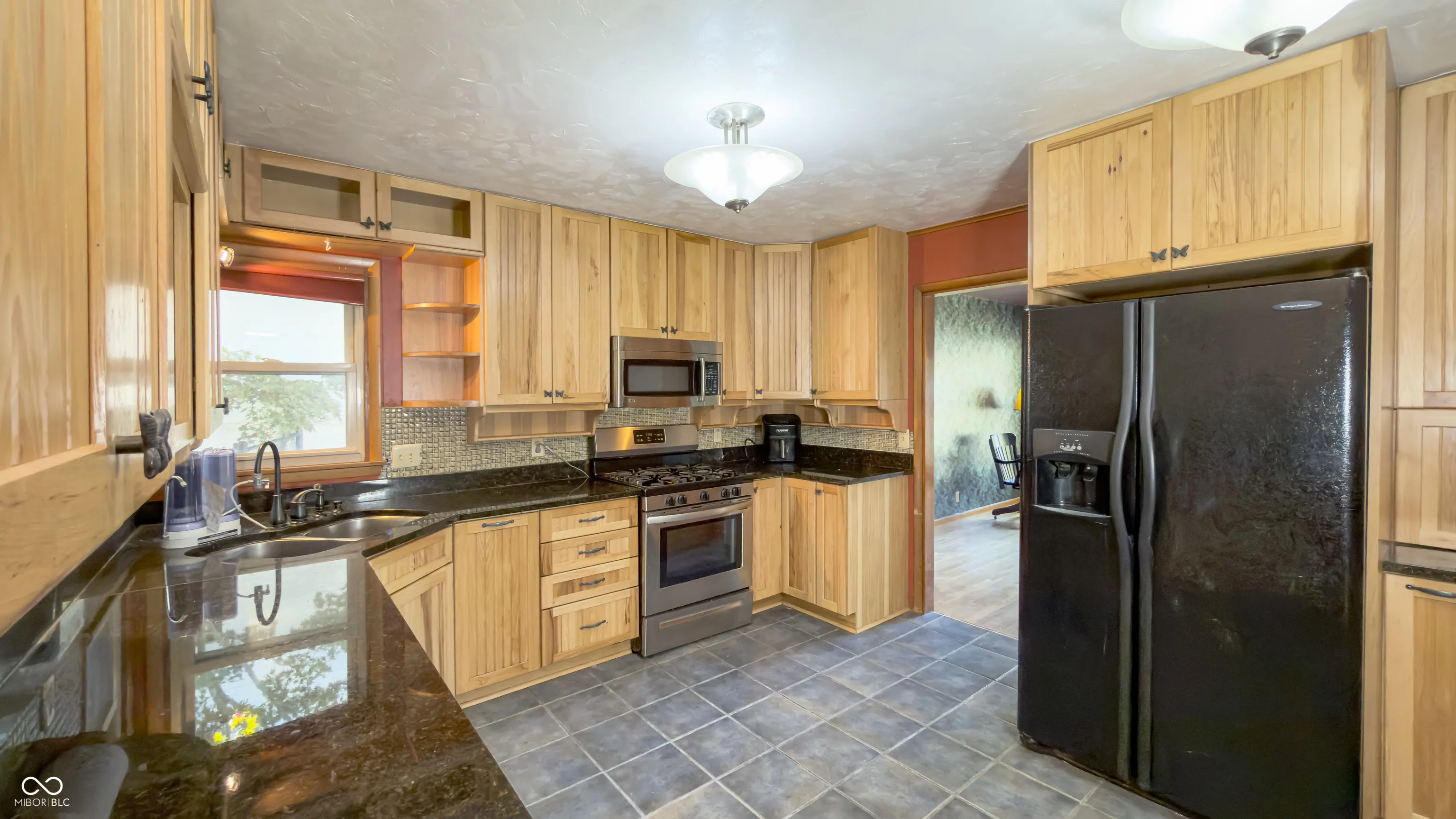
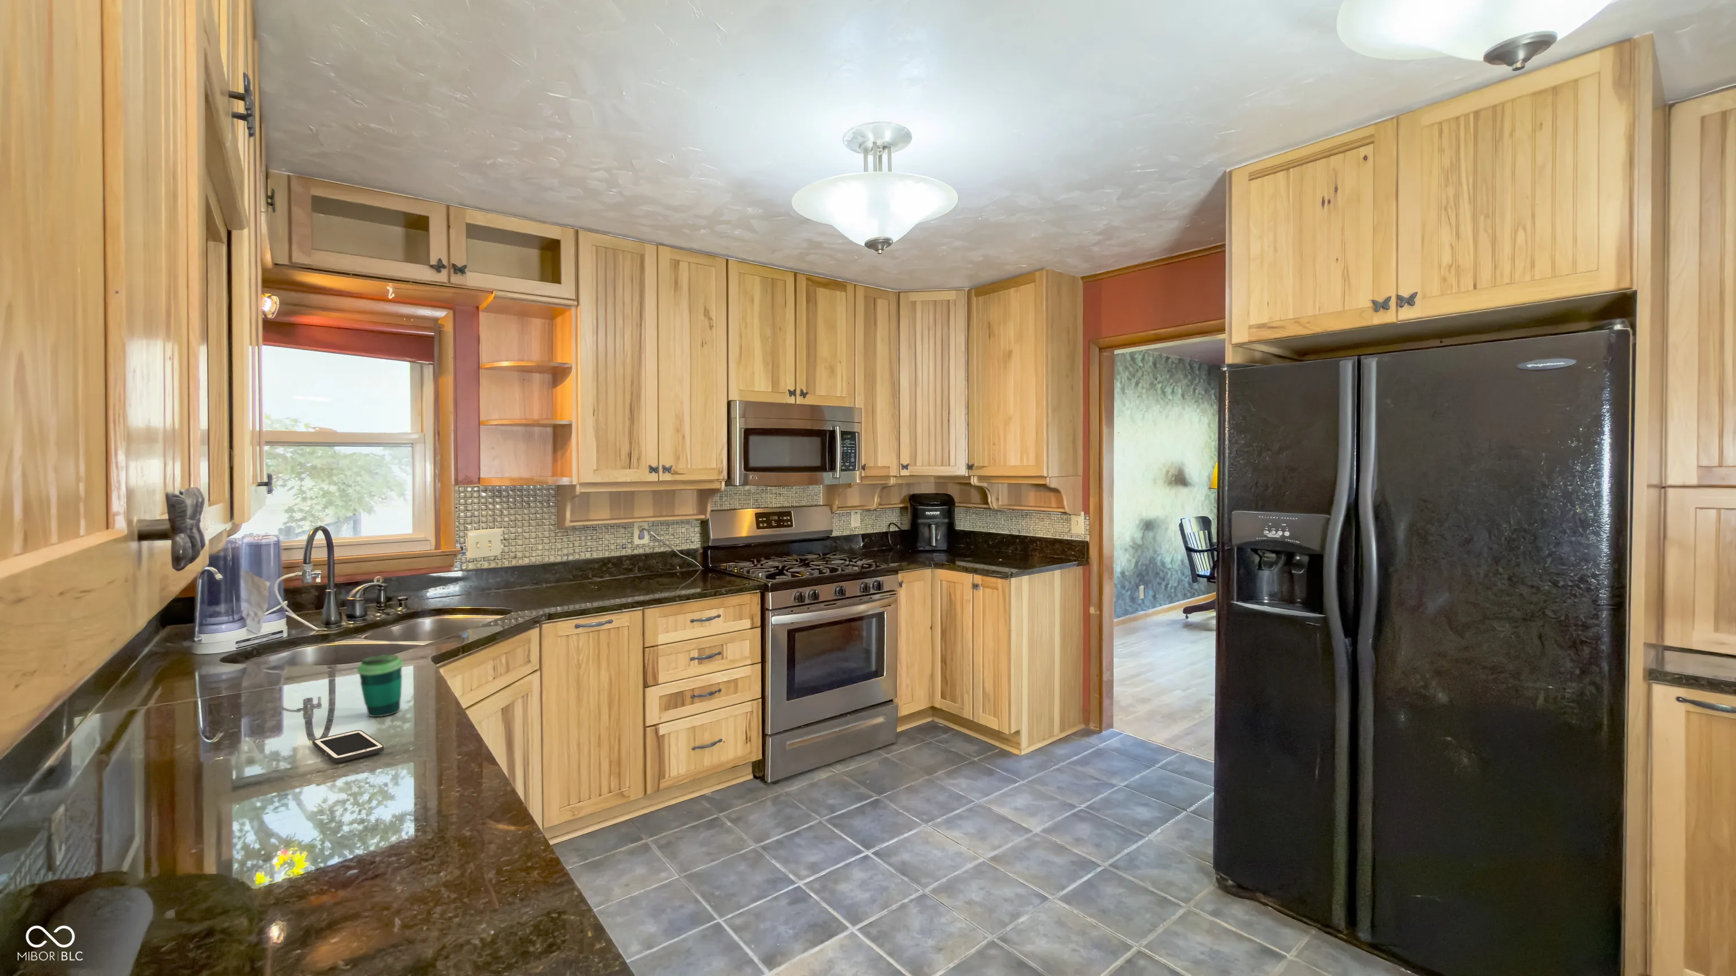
+ cell phone (348, 746)
+ cup (380, 685)
